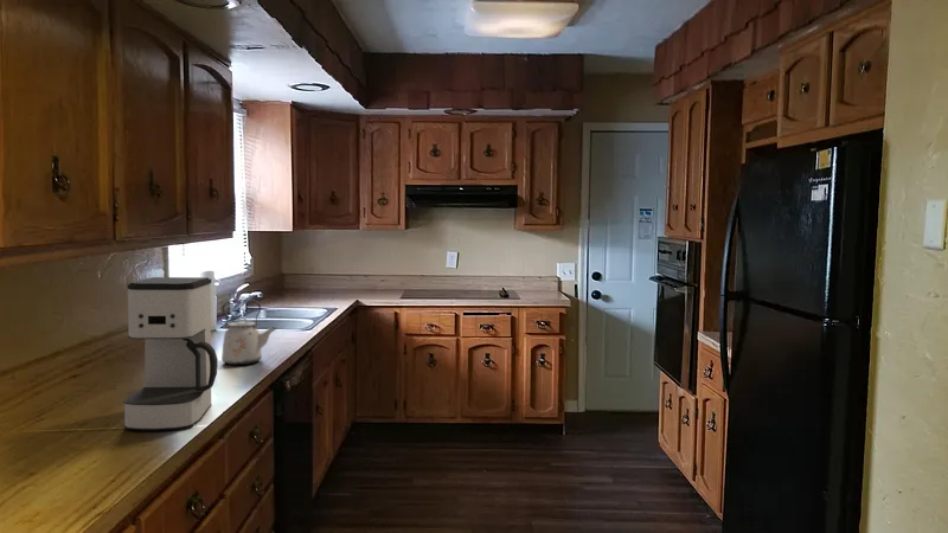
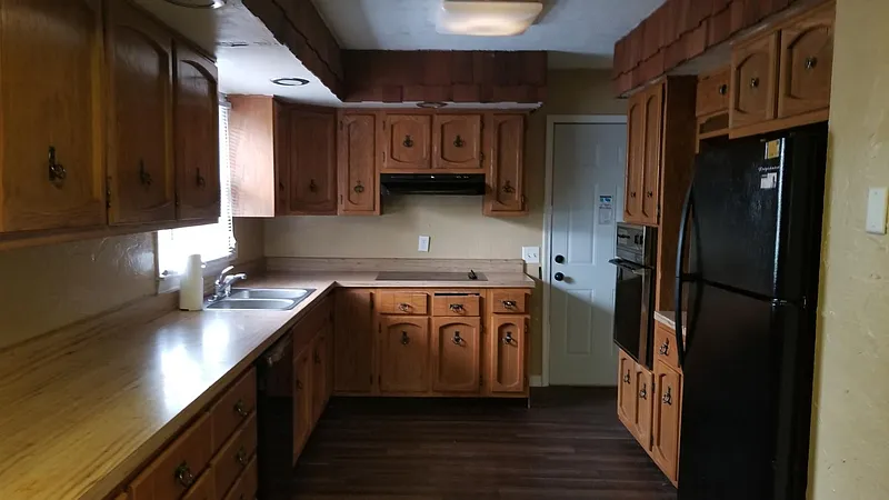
- coffee maker (174, 349)
- kettle (249, 330)
